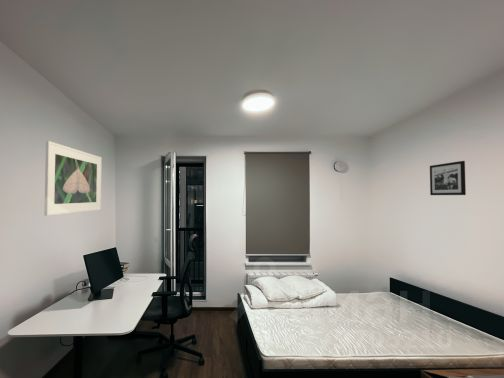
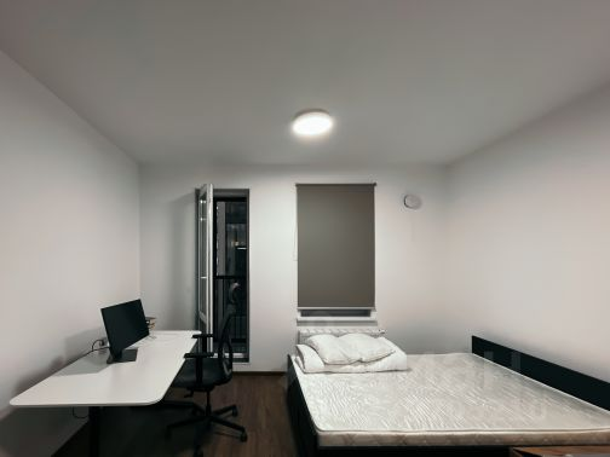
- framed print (78, 181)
- picture frame (446, 179)
